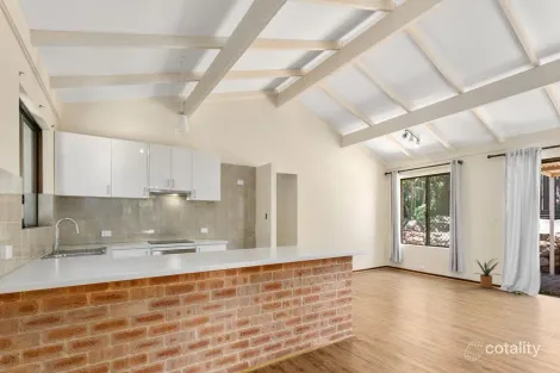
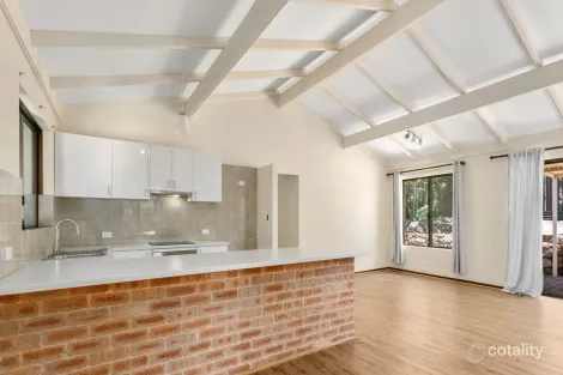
- house plant (486, 272)
